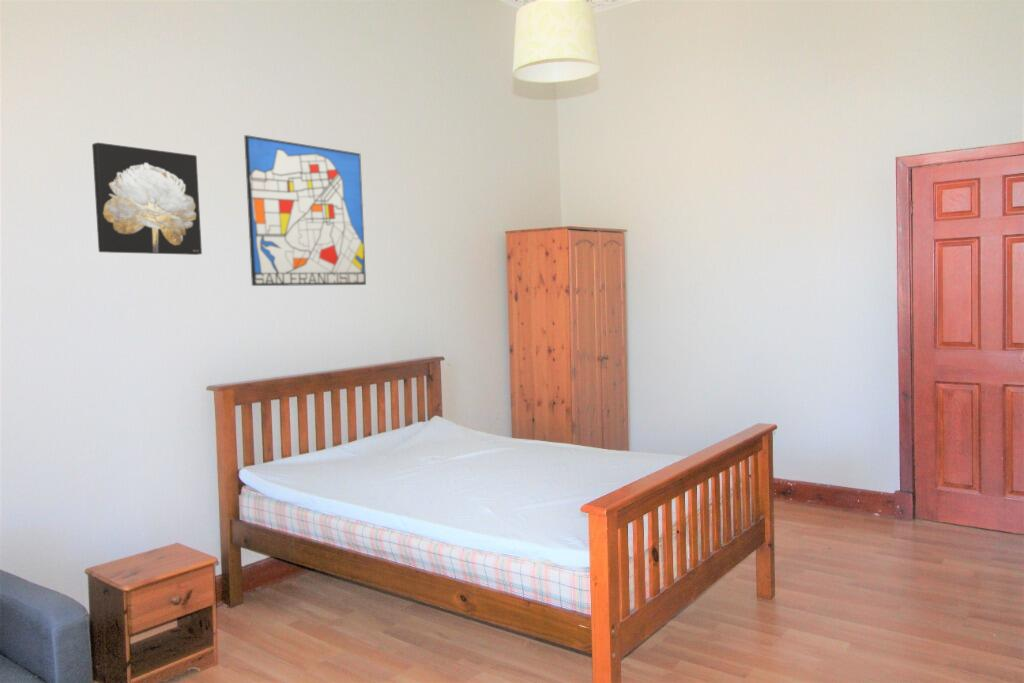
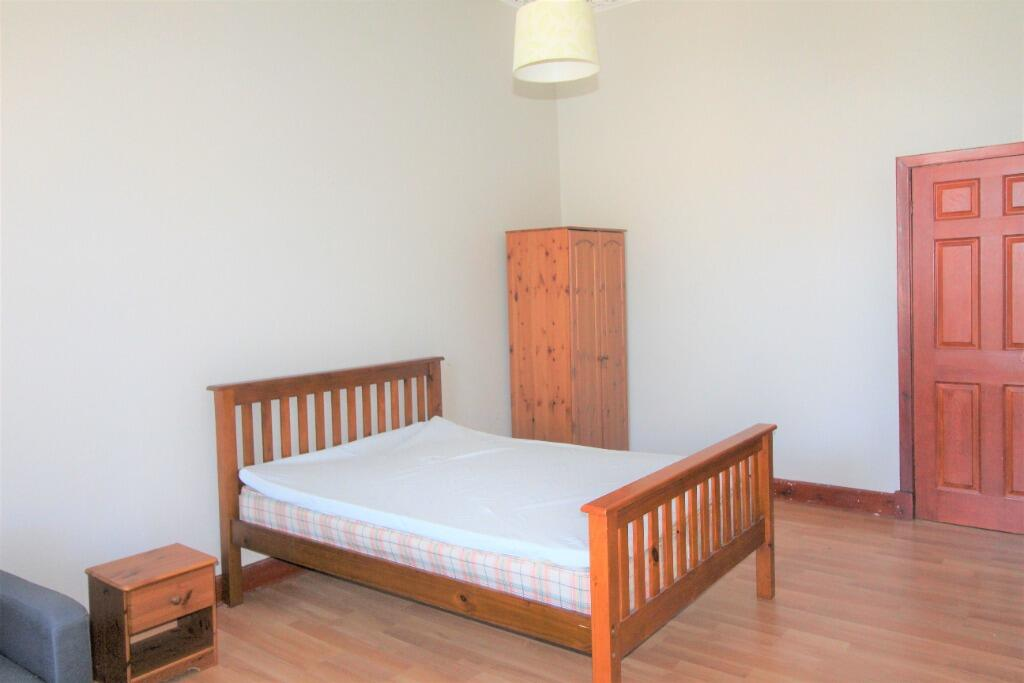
- wall art (309, 215)
- wall art (149, 201)
